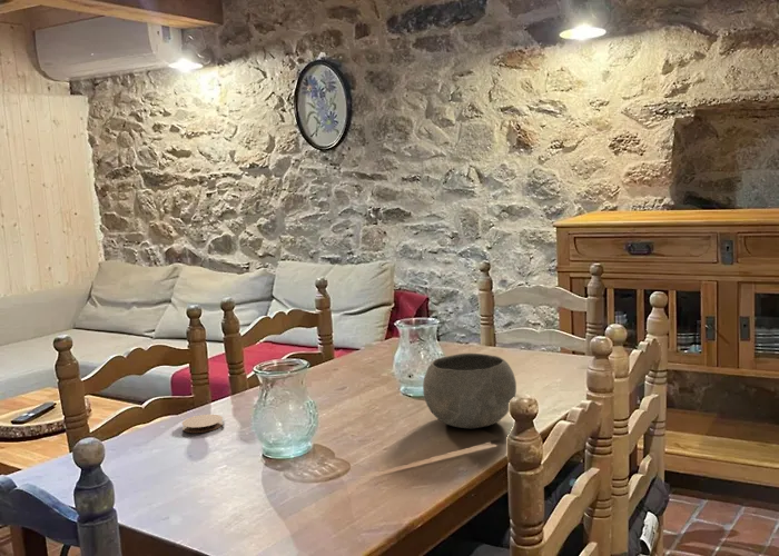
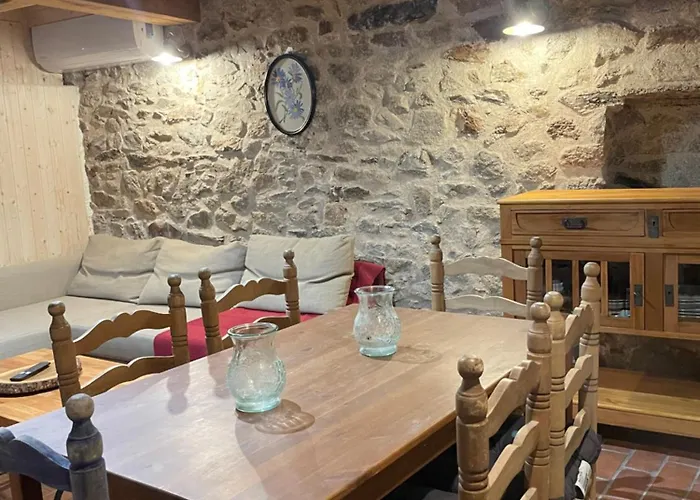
- coaster (203, 423)
- bowl (470, 391)
